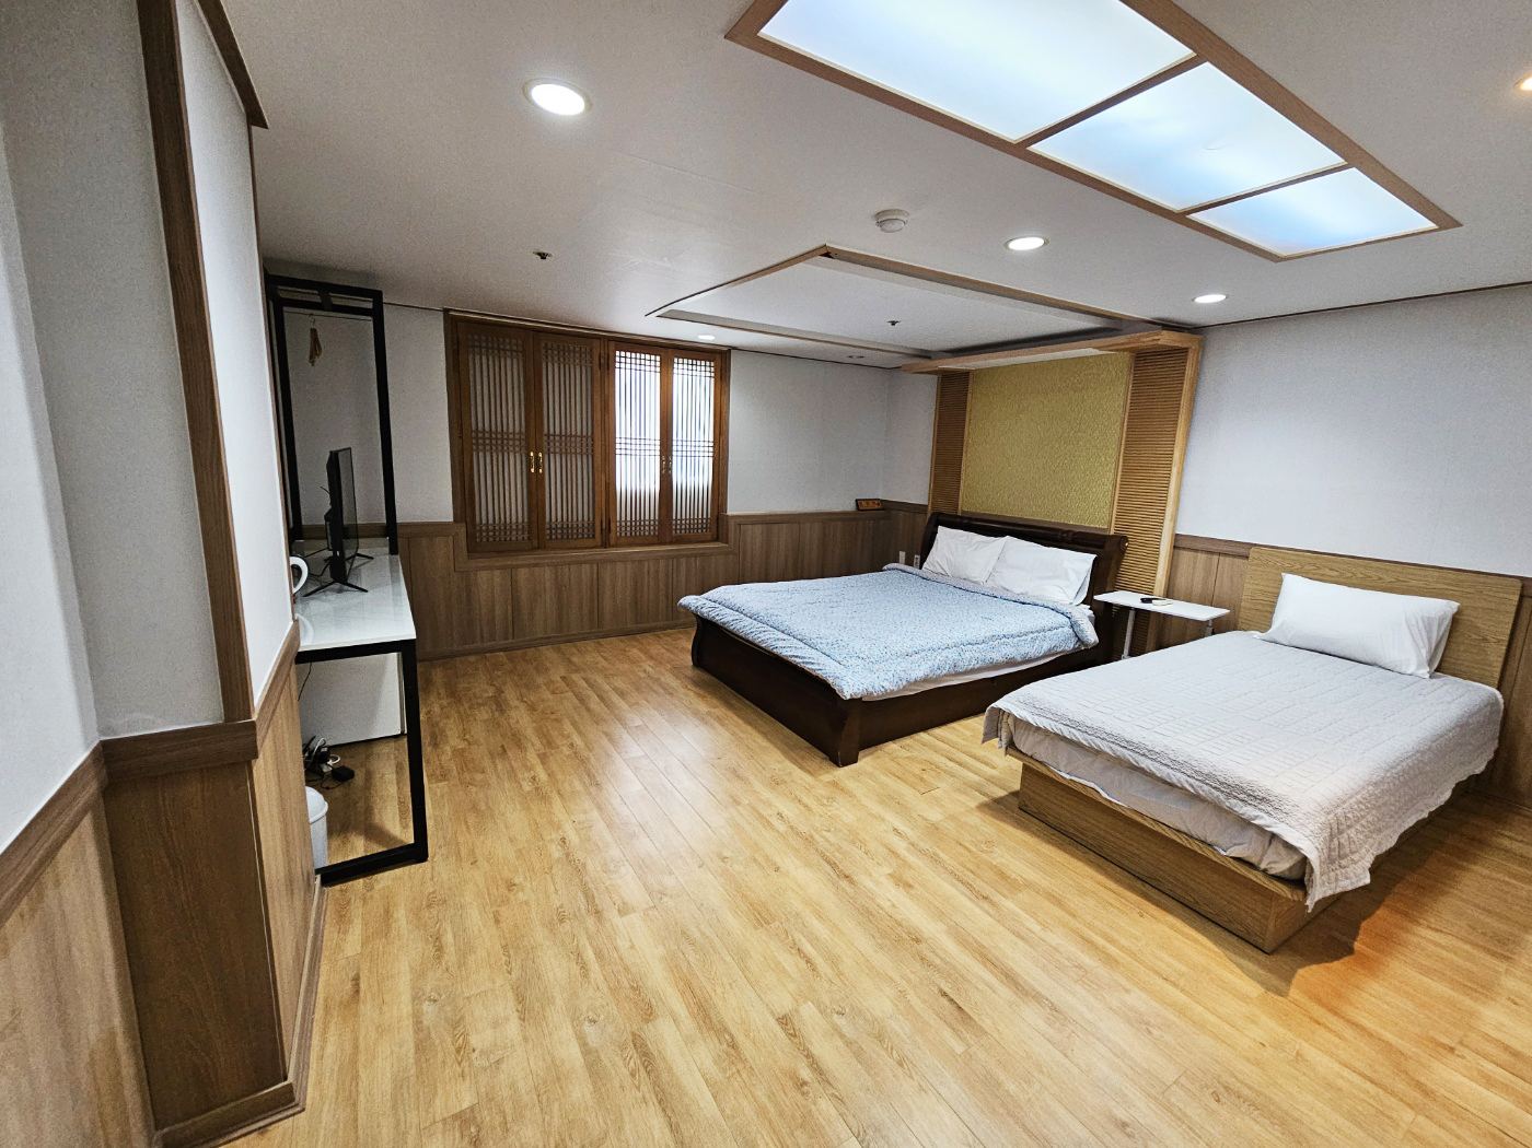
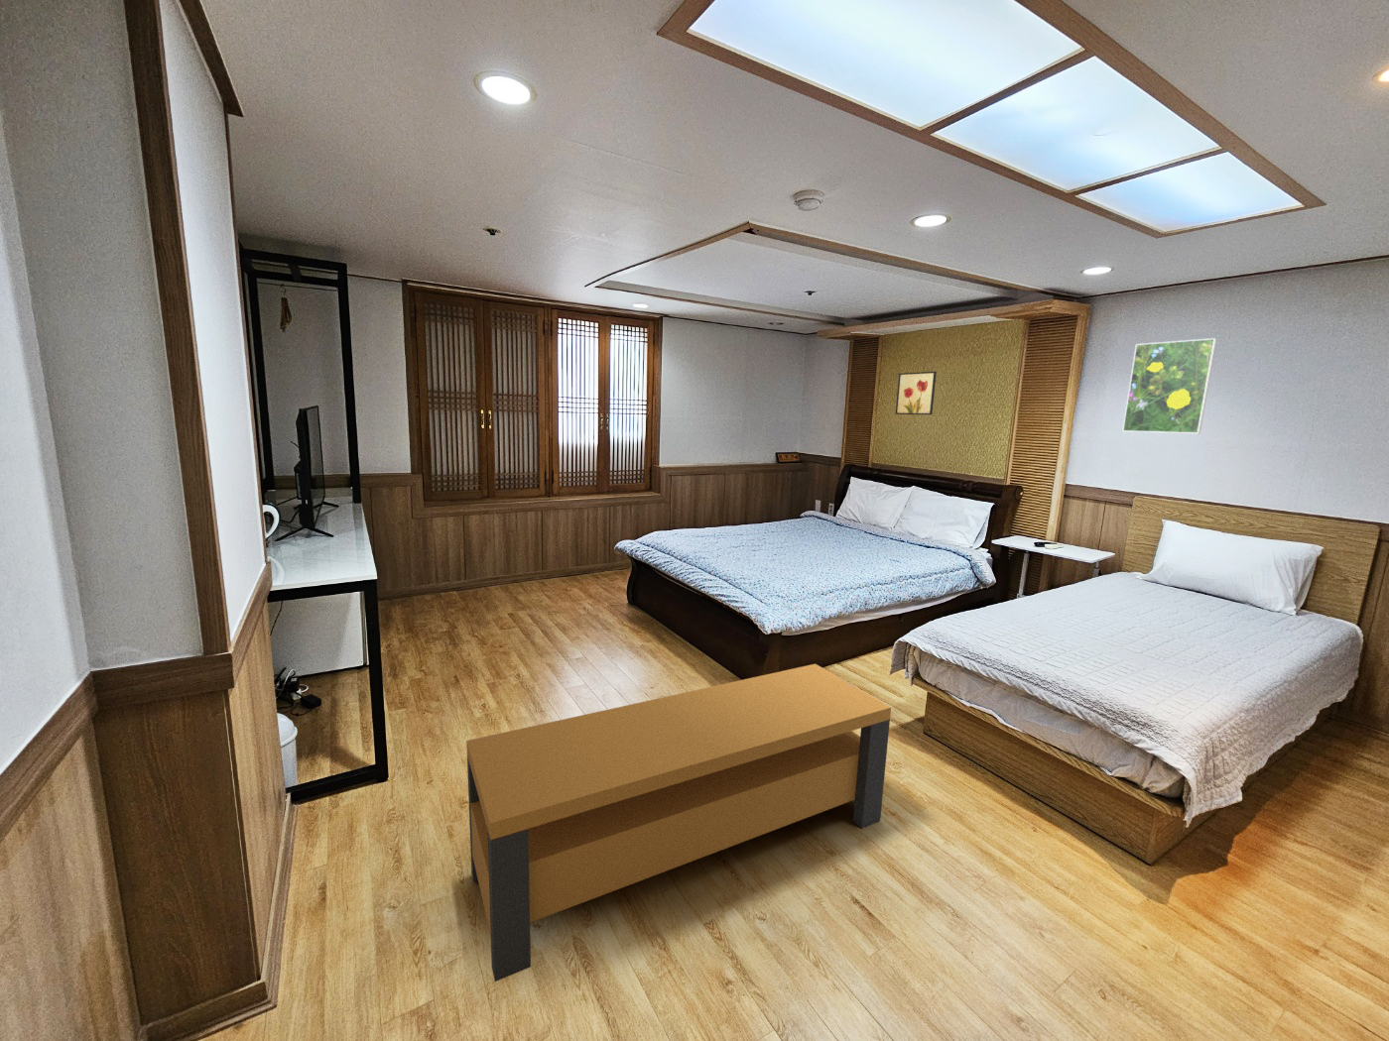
+ bench (691, 783)
+ wall art (914, 394)
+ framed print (1167, 387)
